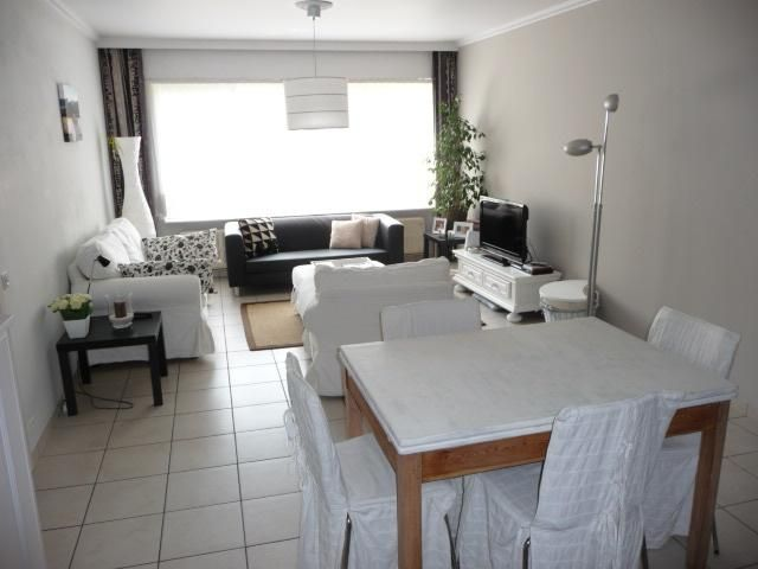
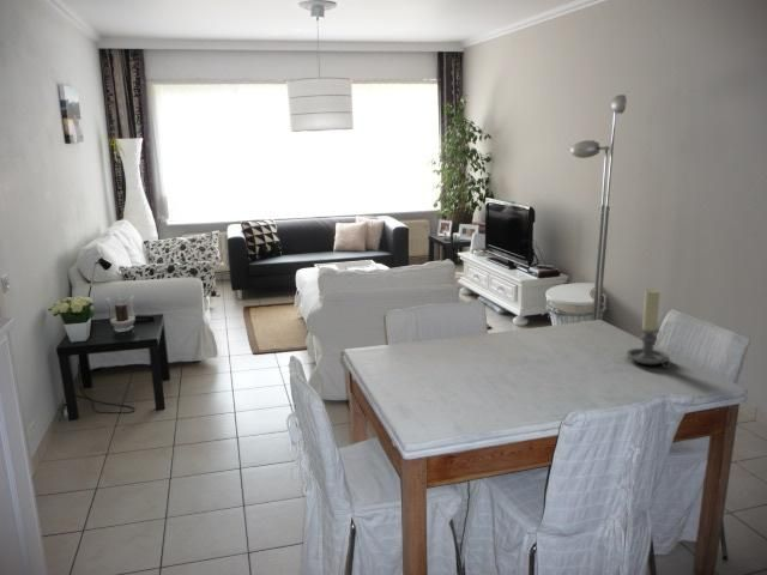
+ candle holder (652, 326)
